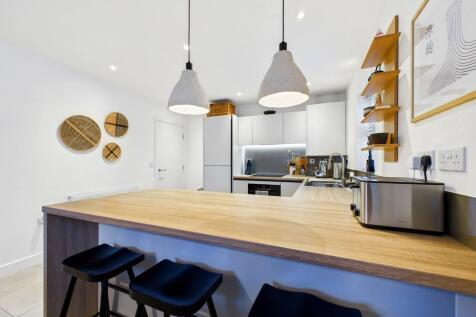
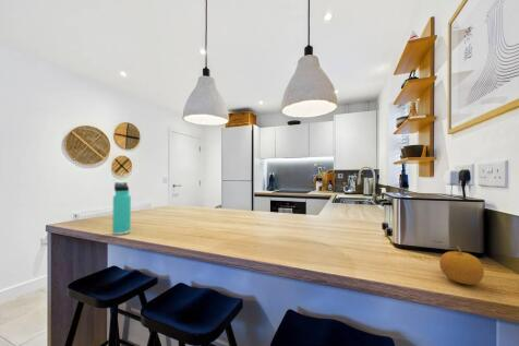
+ fruit (460, 263)
+ thermos bottle (121, 207)
